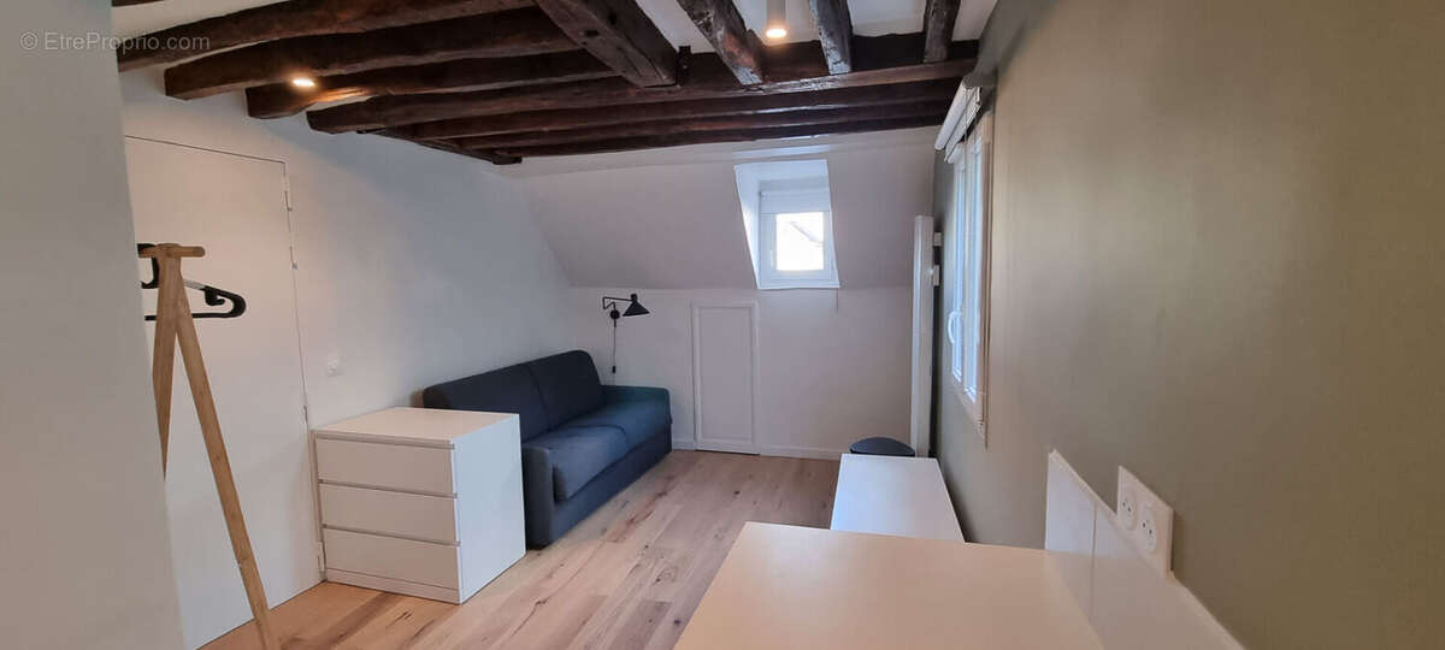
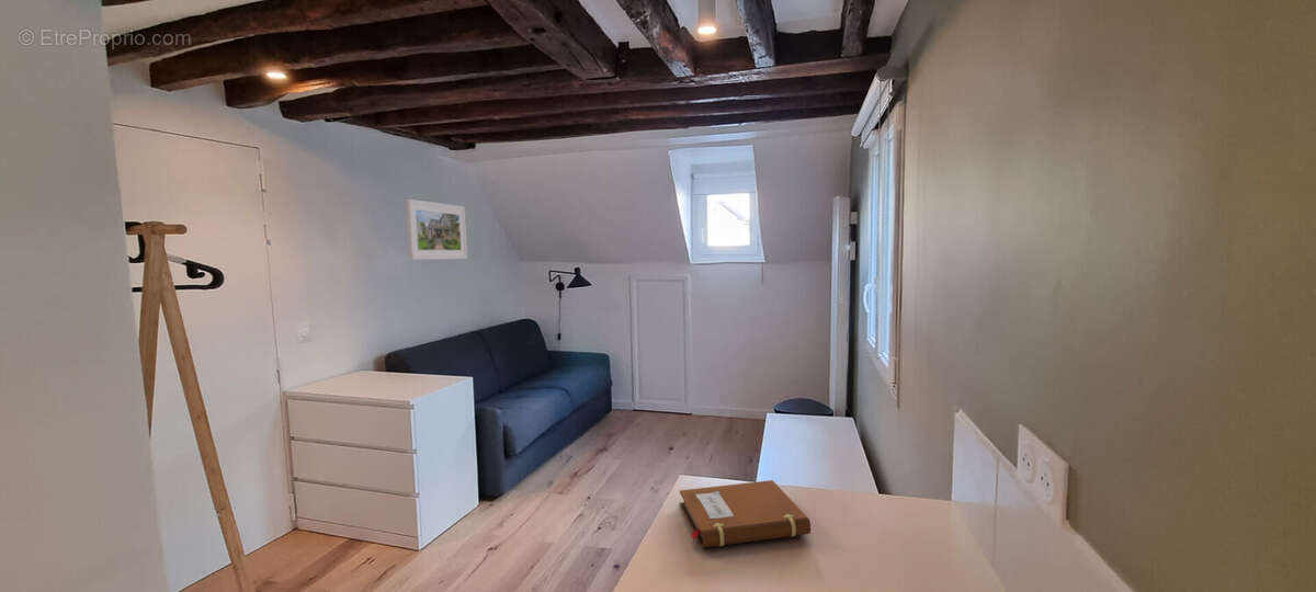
+ notebook (738, 512)
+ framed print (439, 231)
